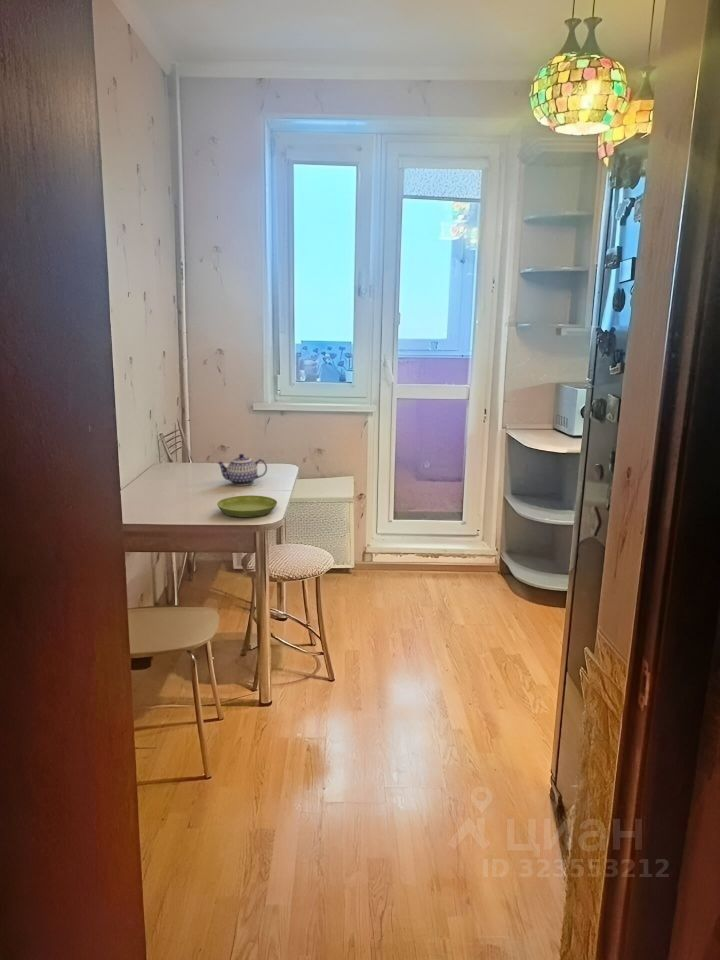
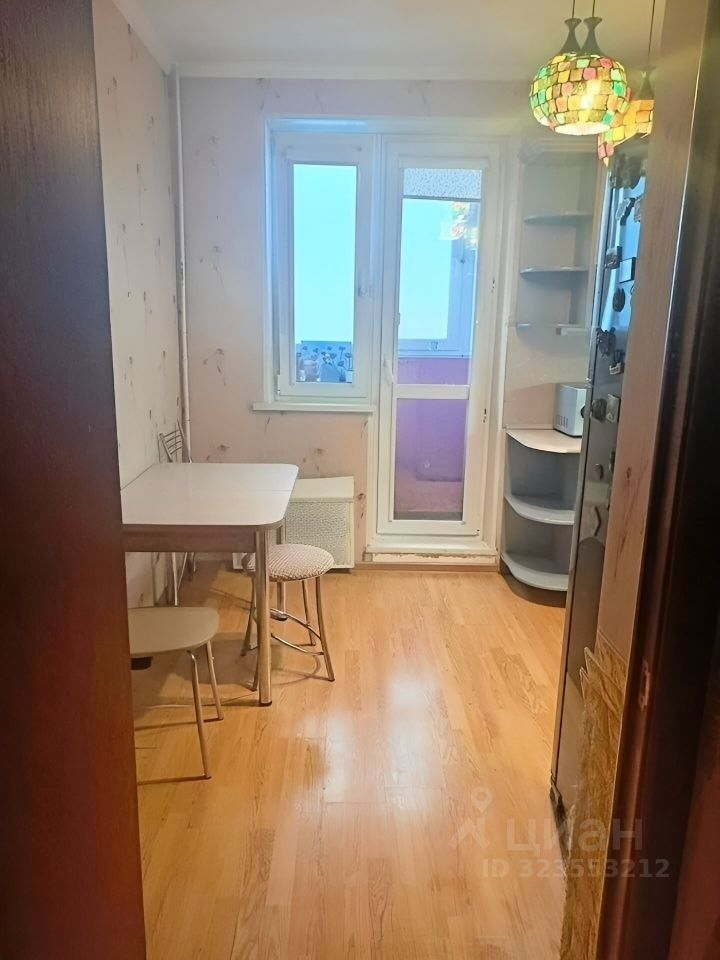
- saucer (247, 506)
- teapot (242, 468)
